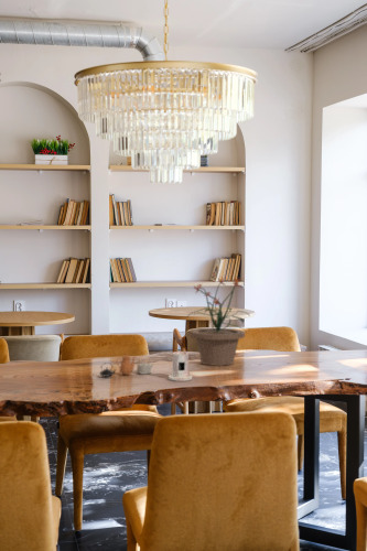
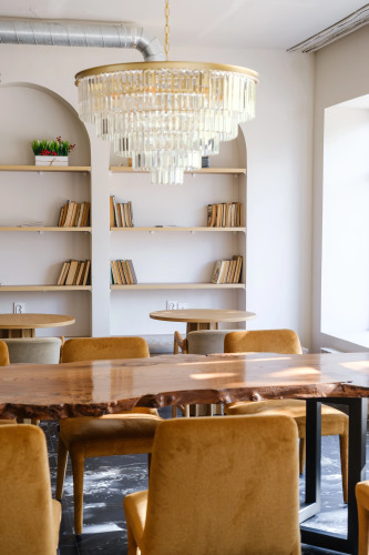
- teapot (127, 364)
- potted plant (219, 318)
- candle (180, 364)
